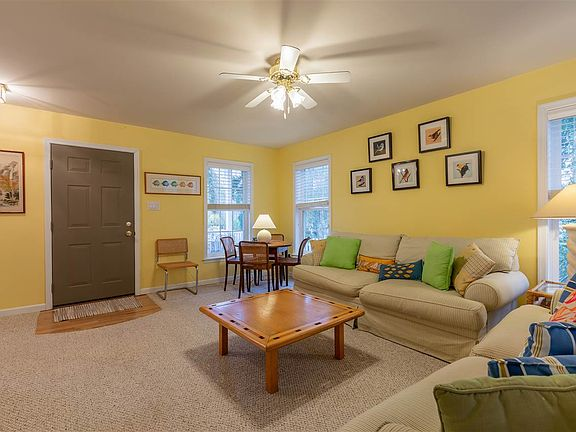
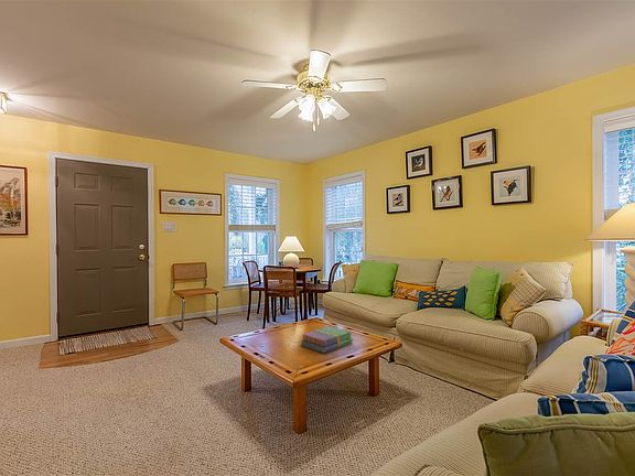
+ books (326, 338)
